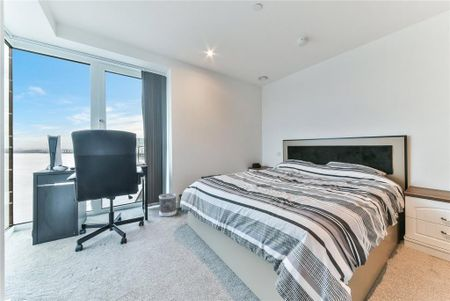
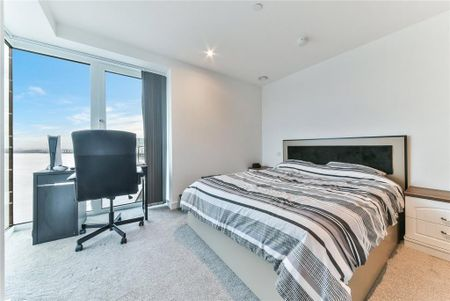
- wastebasket (167, 204)
